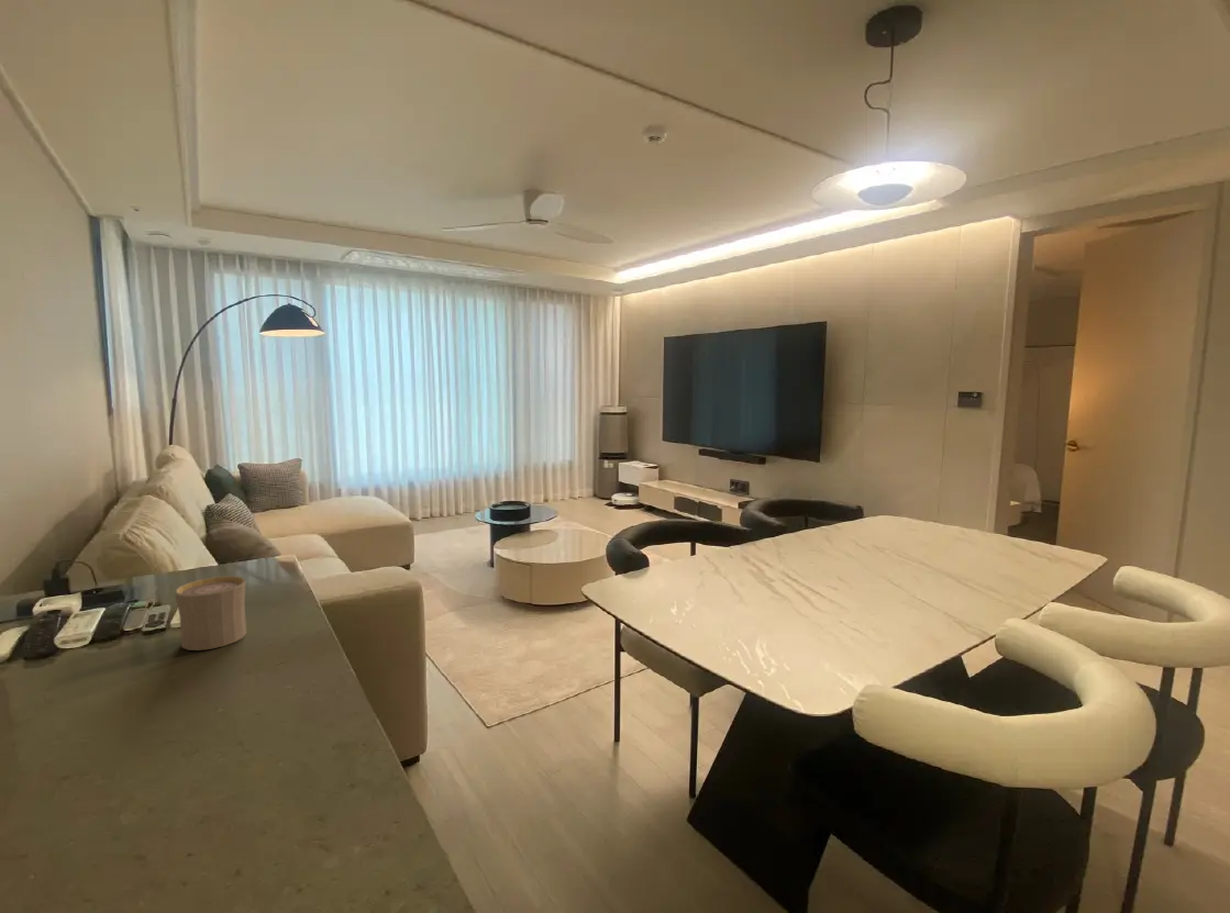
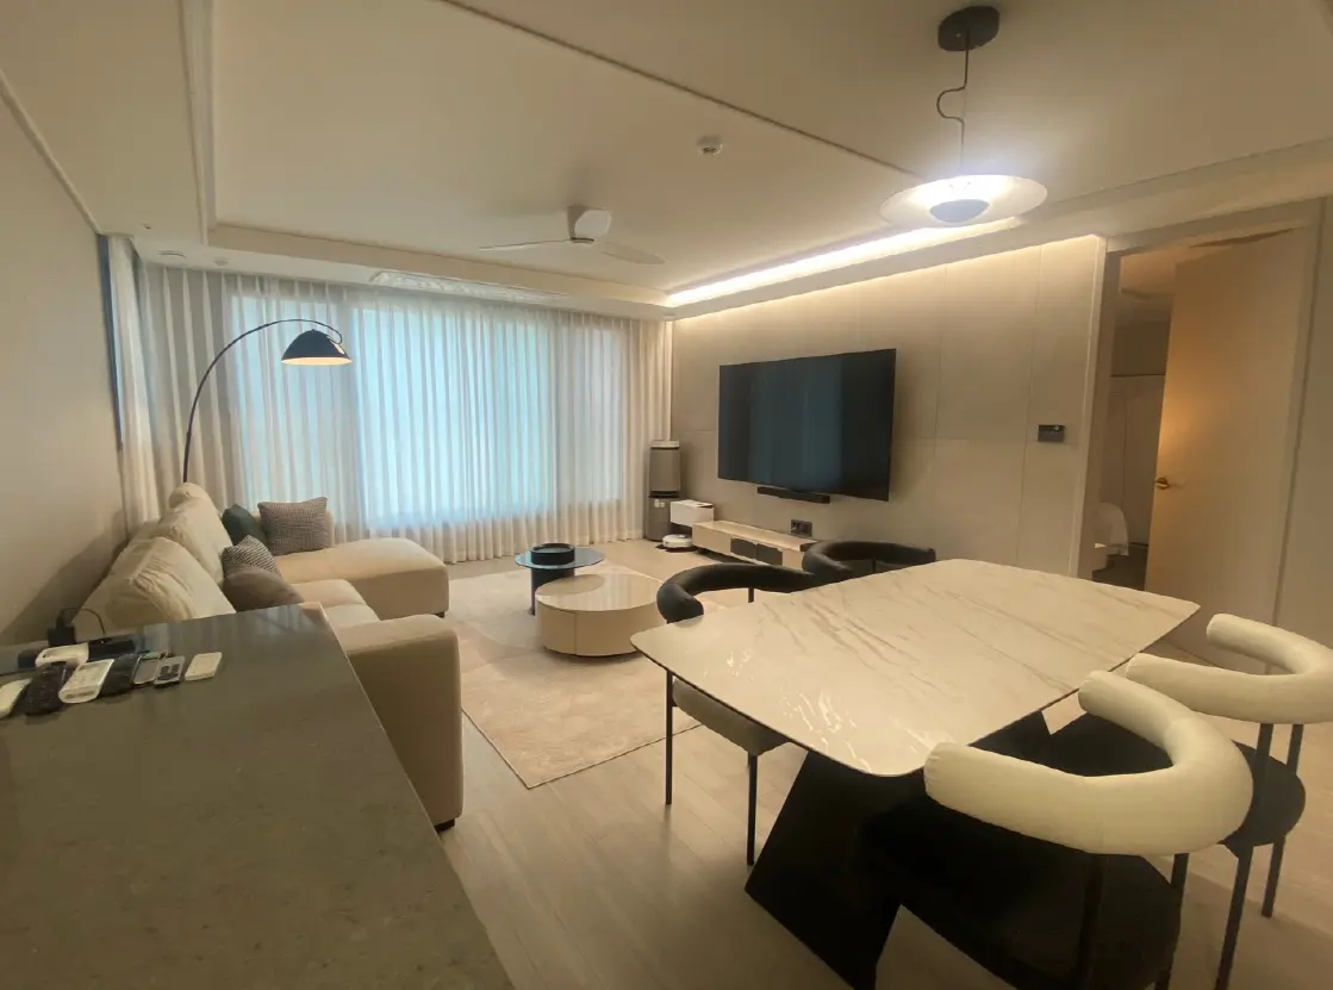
- cup (212, 611)
